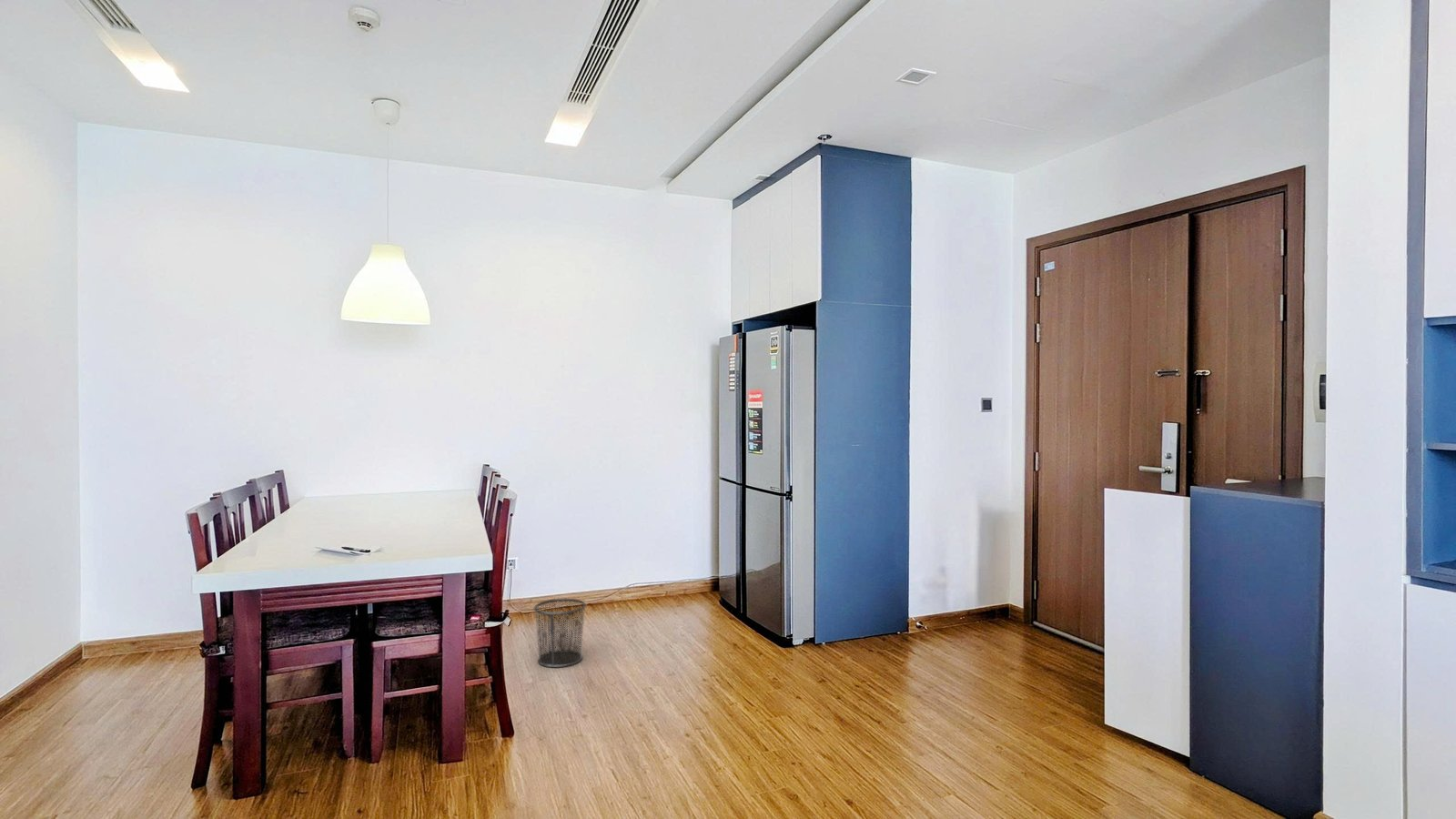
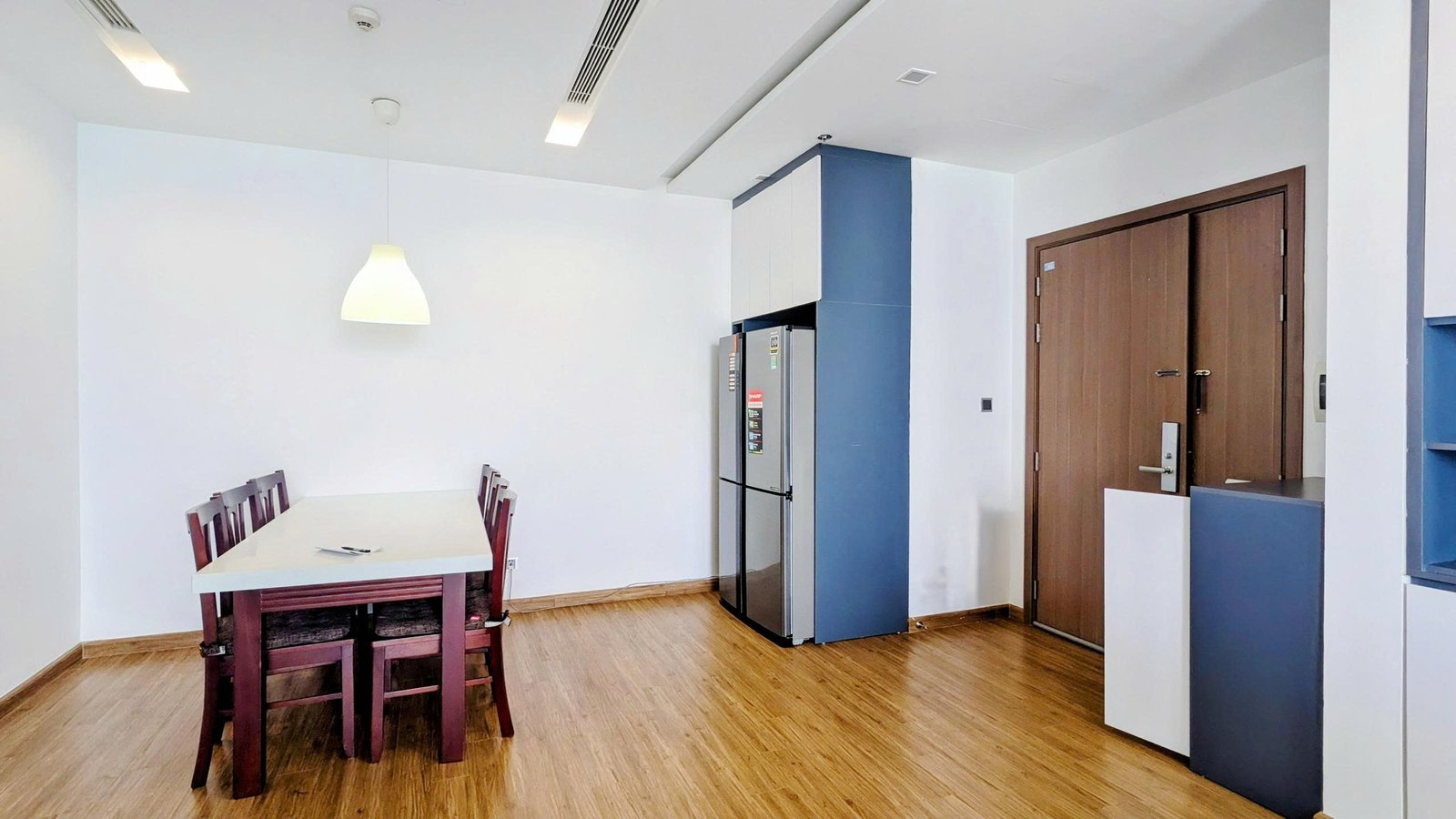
- waste bin (560, 632)
